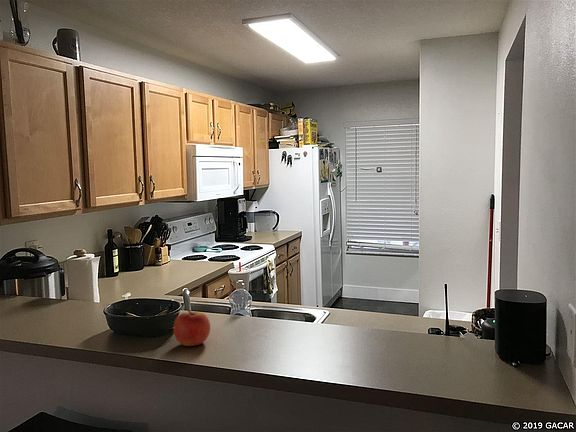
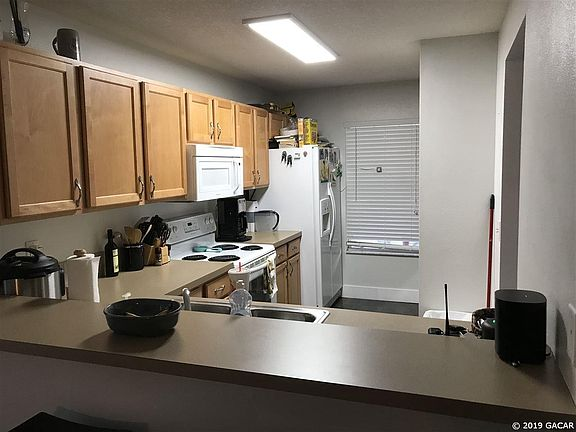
- apple (191, 326)
